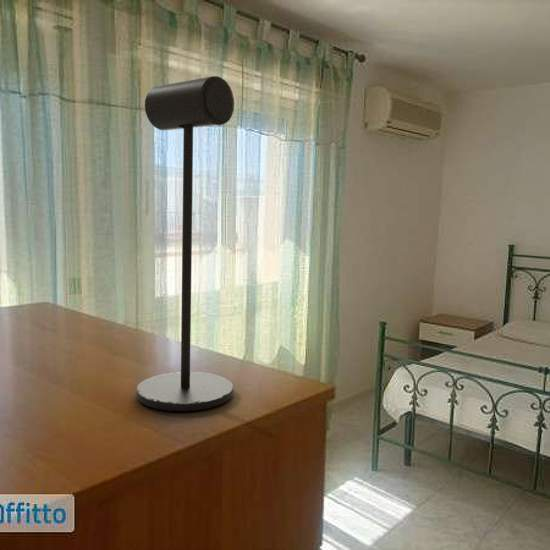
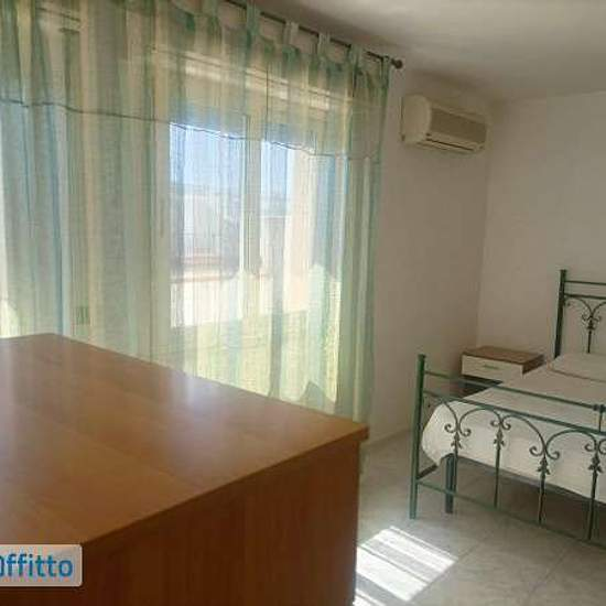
- desk lamp (187, 243)
